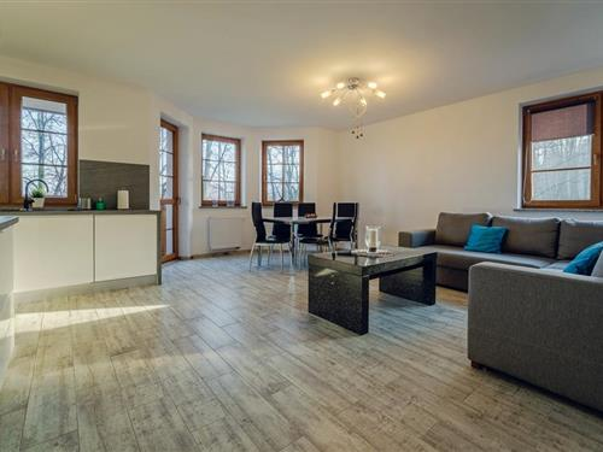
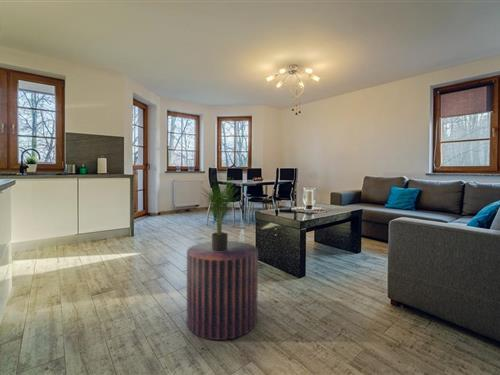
+ potted plant (219, 209)
+ stool (222, 284)
